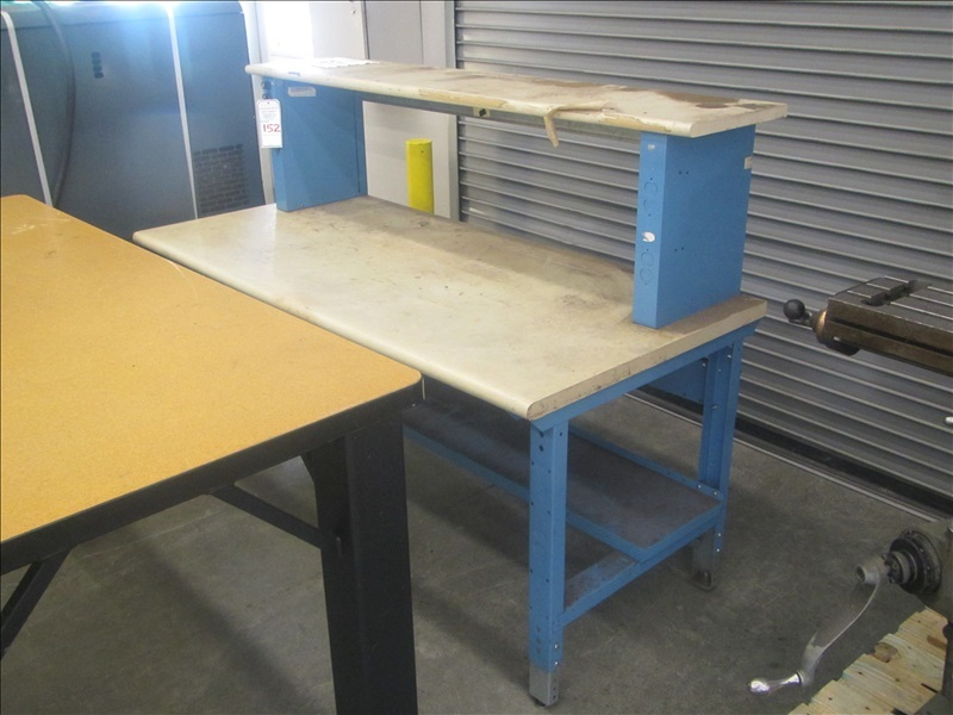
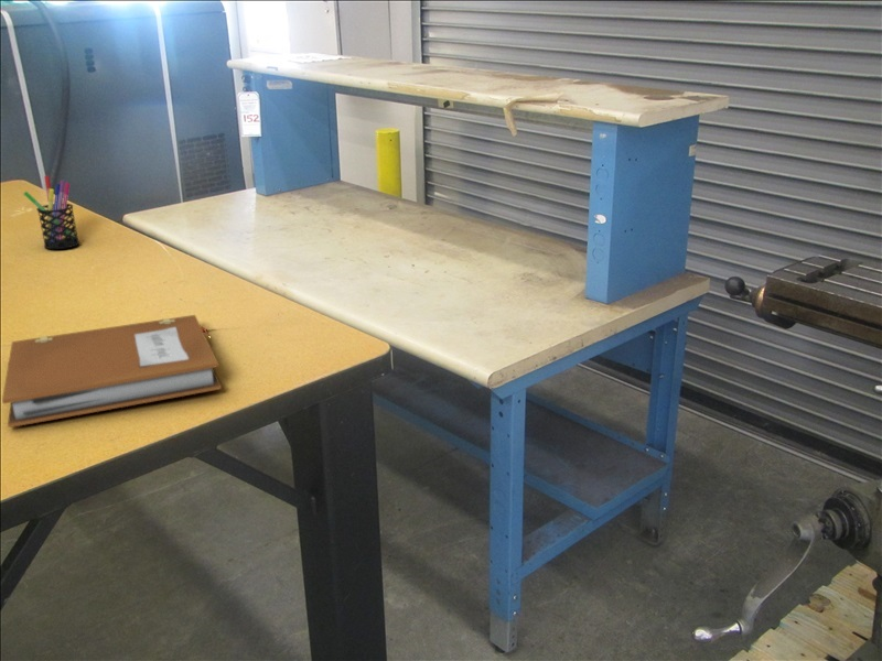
+ pen holder (51, 212)
+ notebook (118, 361)
